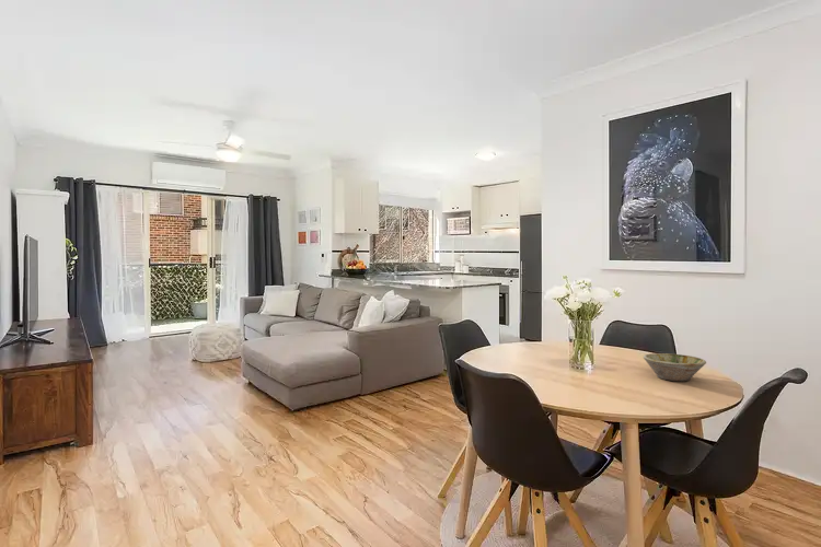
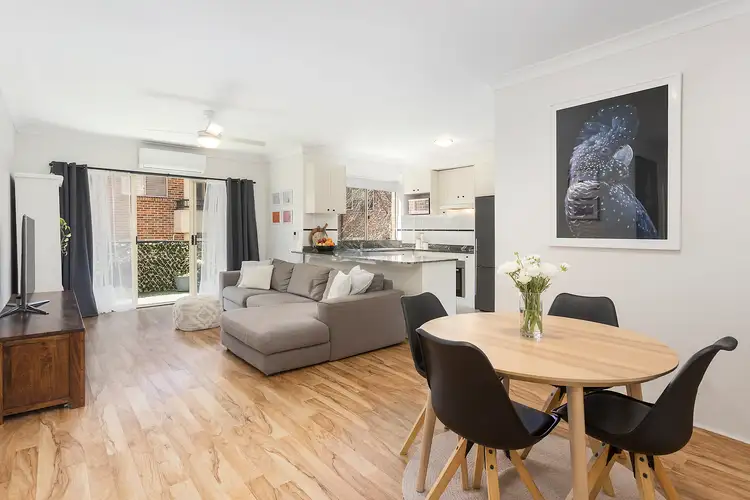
- bowl (673, 368)
